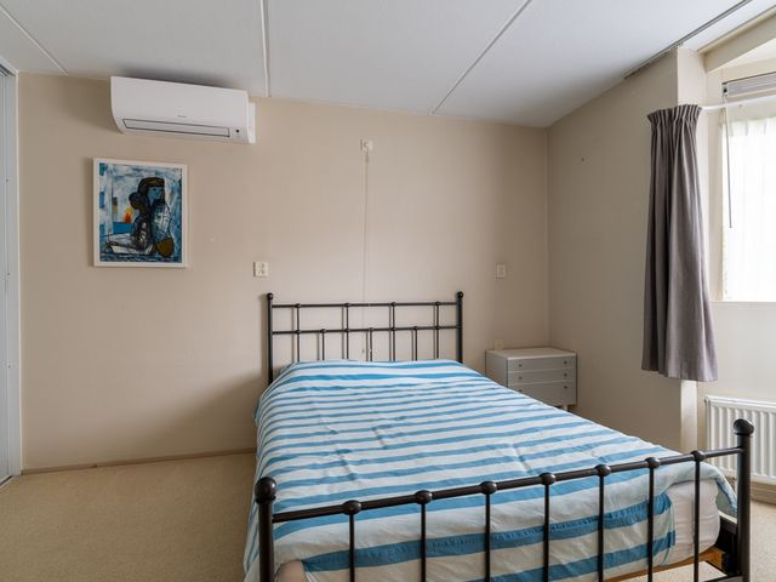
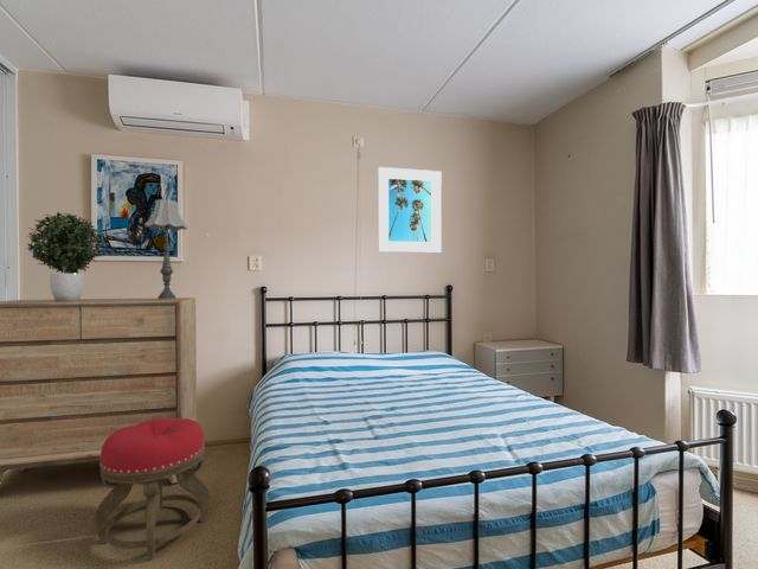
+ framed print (410, 210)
+ potted plant (68, 256)
+ dresser (97, 388)
+ table lamp (166, 249)
+ stool (155, 479)
